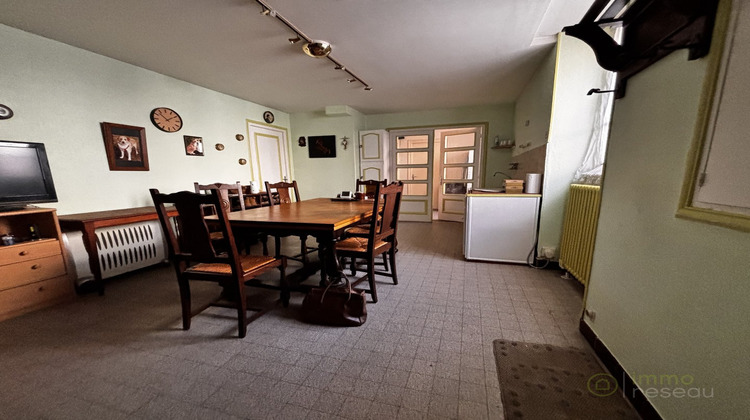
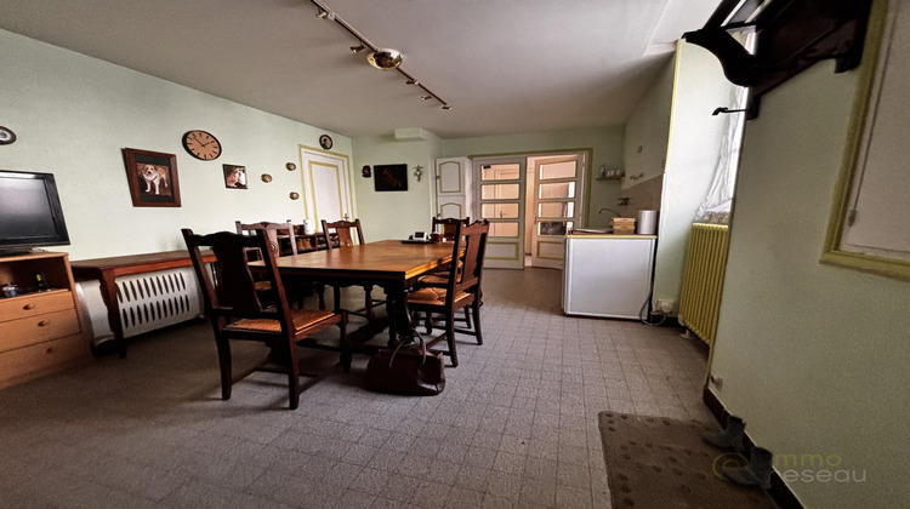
+ boots (734, 446)
